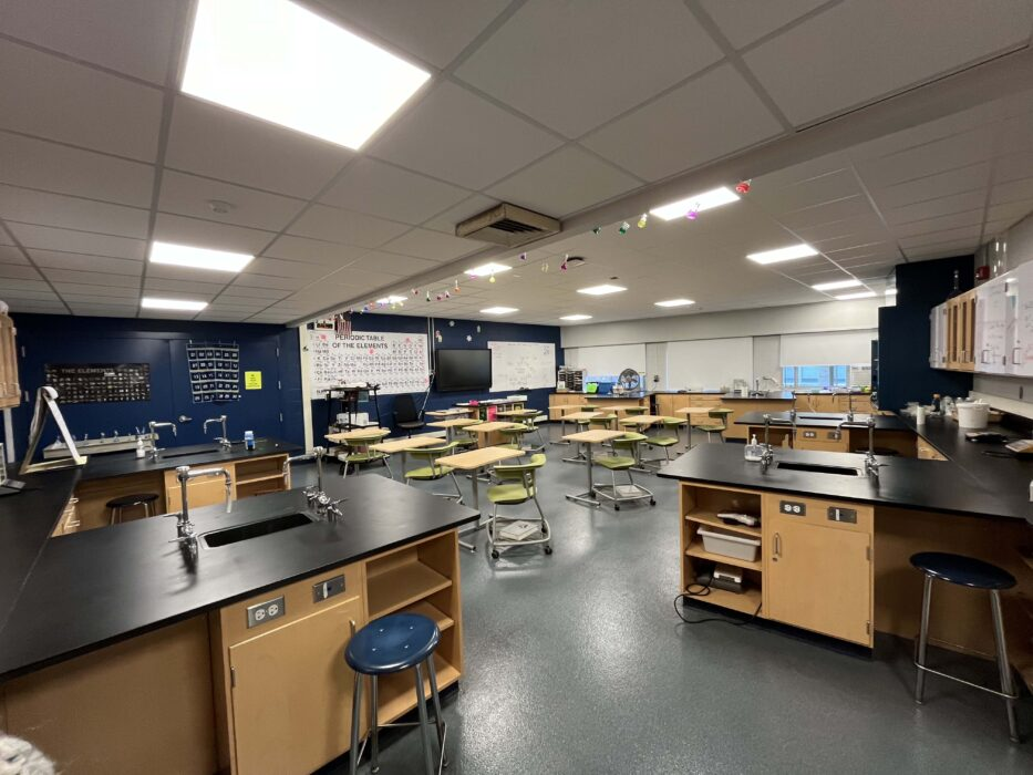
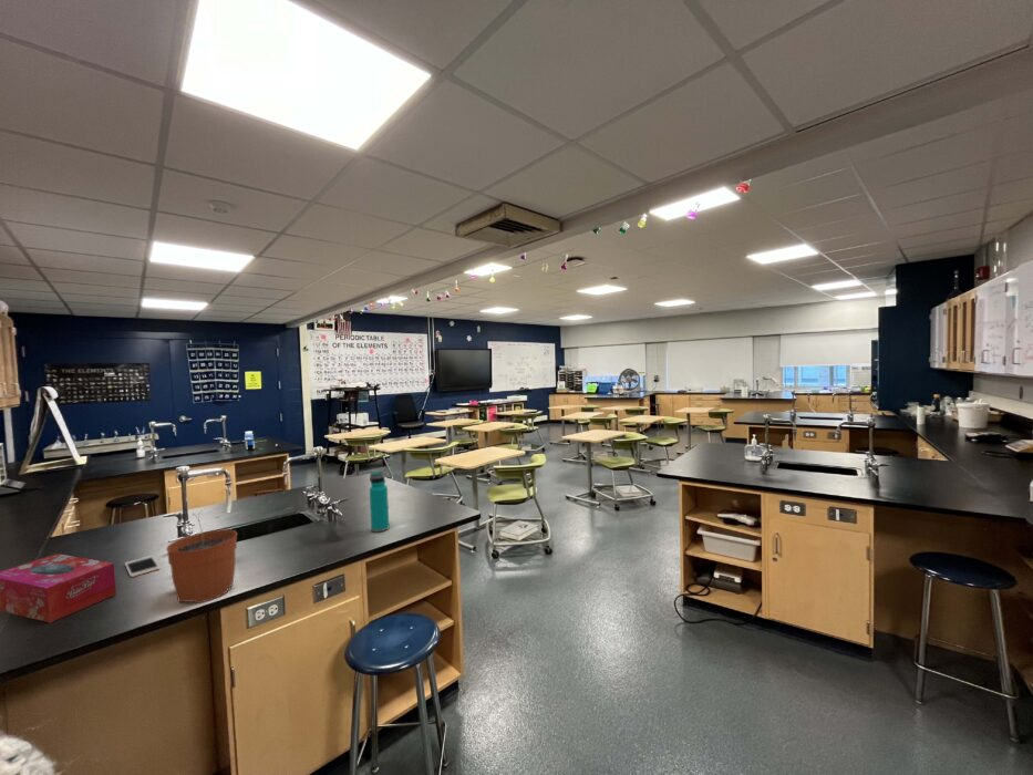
+ tissue box (53, 585)
+ water bottle (379, 500)
+ plant pot (204, 552)
+ cell phone (142, 566)
